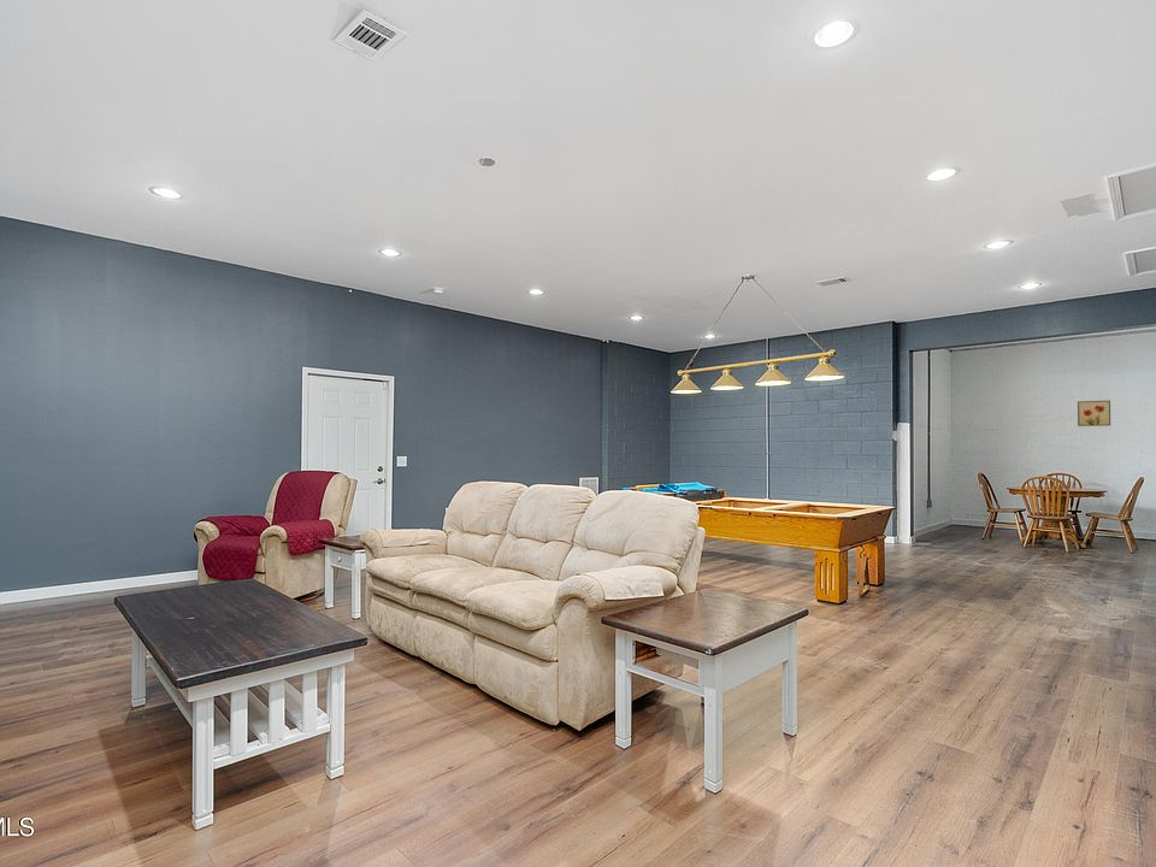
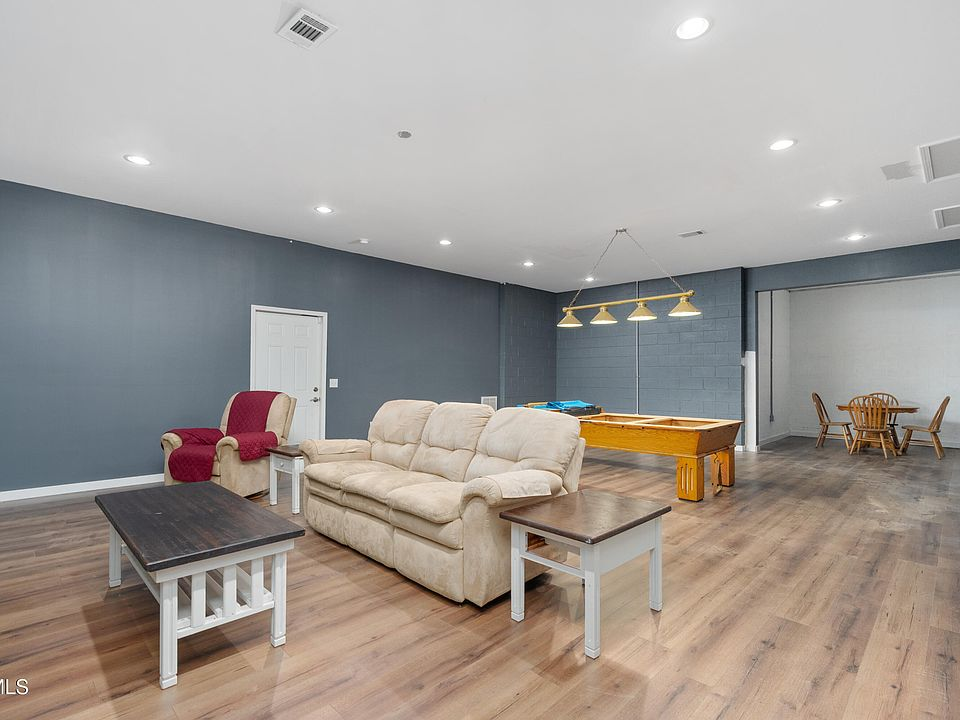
- wall art (1093, 413)
